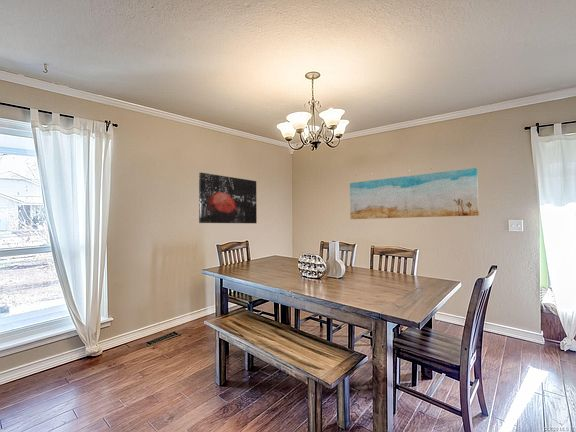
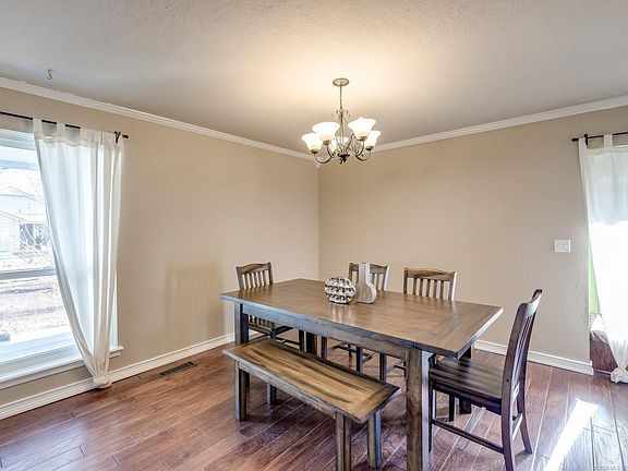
- wall art (230, 200)
- wall art (405, 197)
